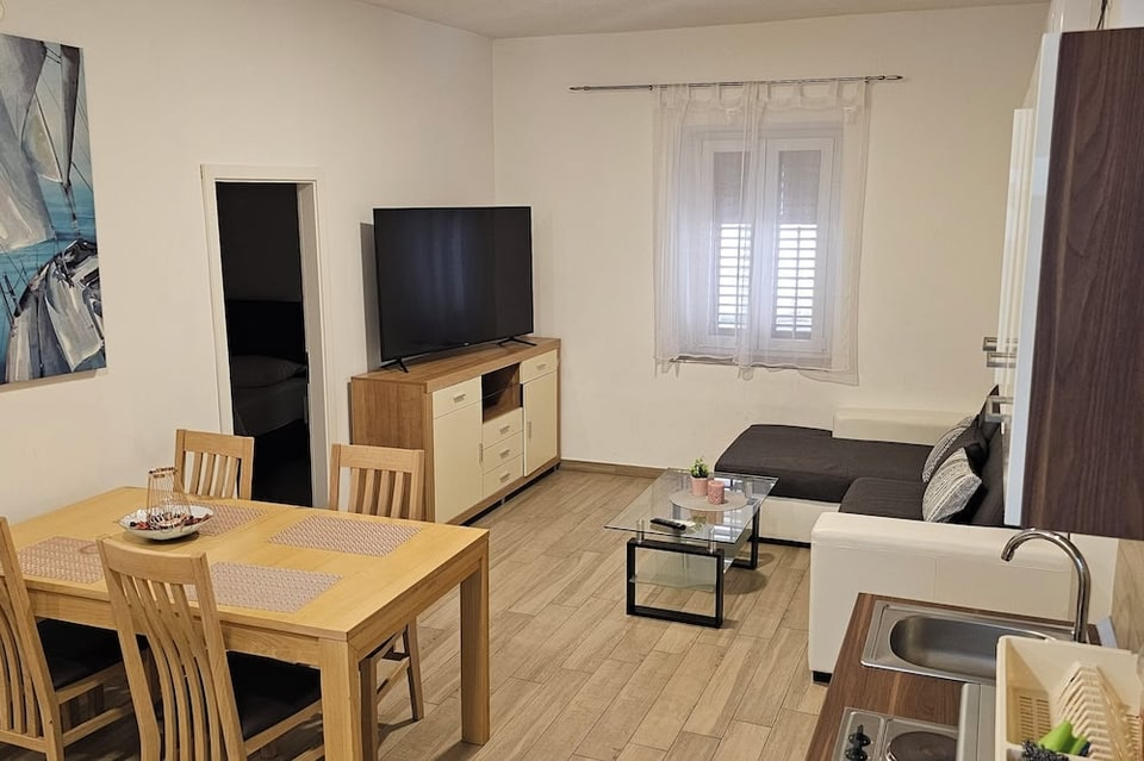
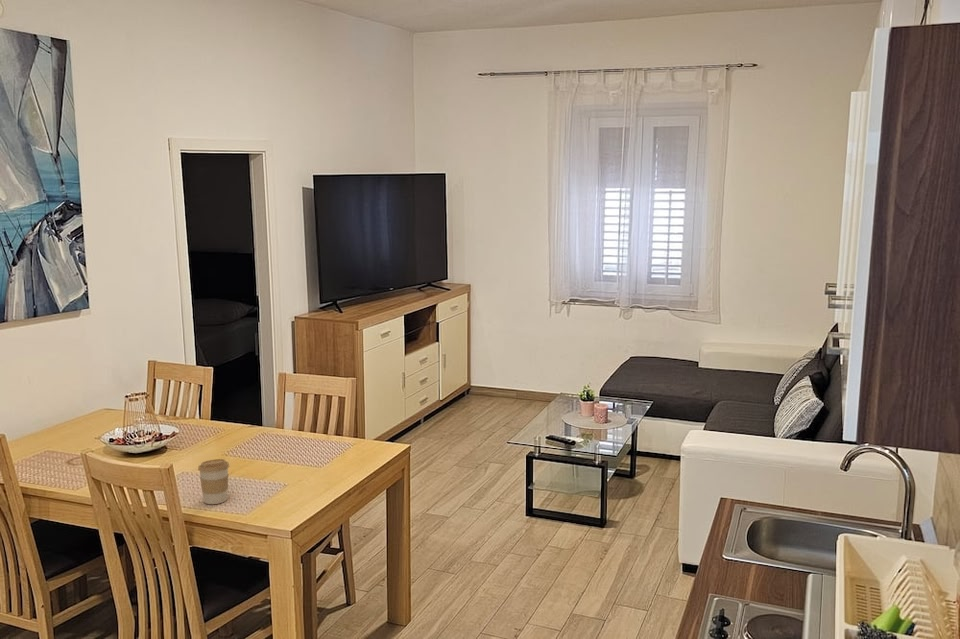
+ coffee cup (214, 480)
